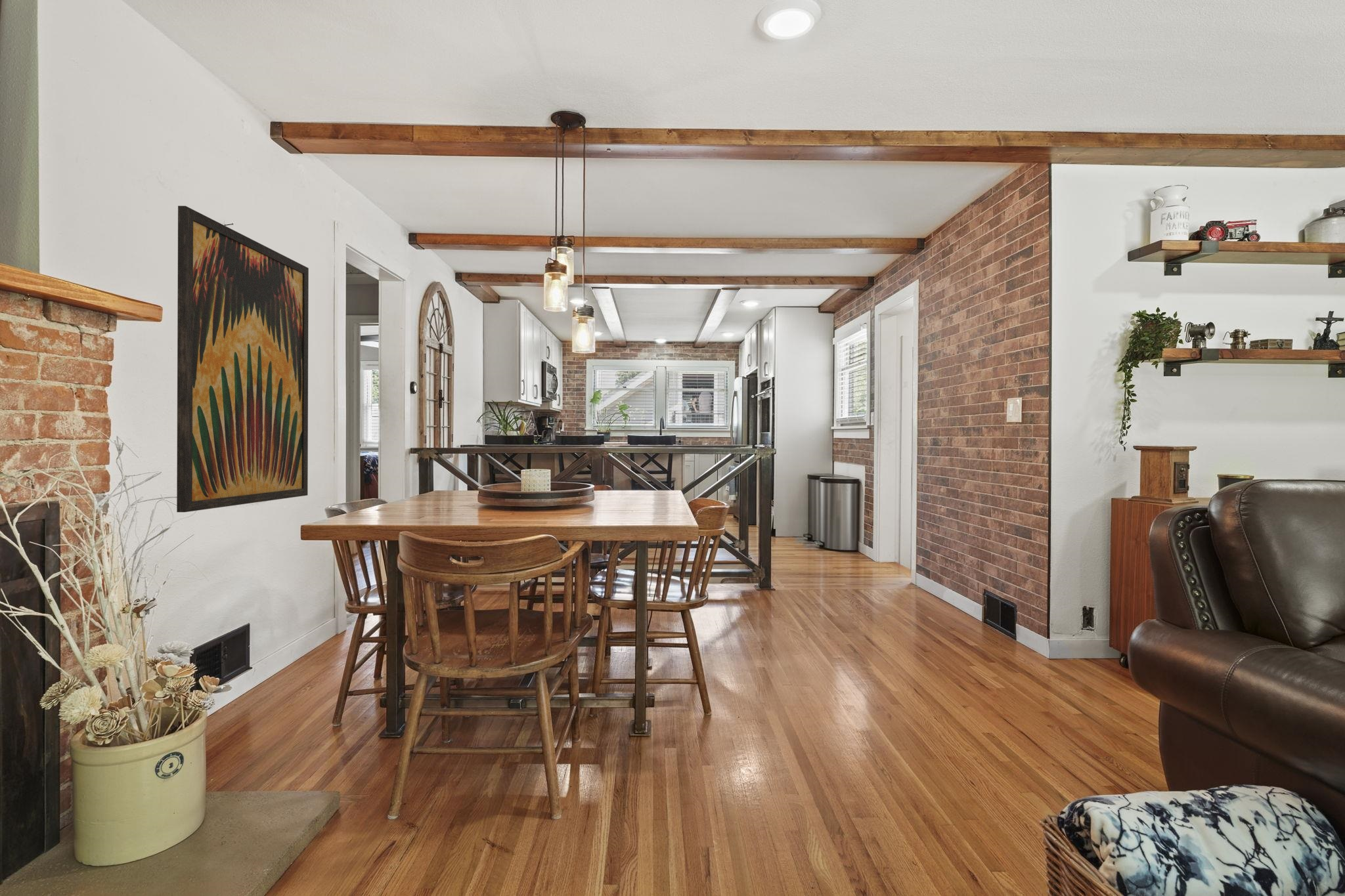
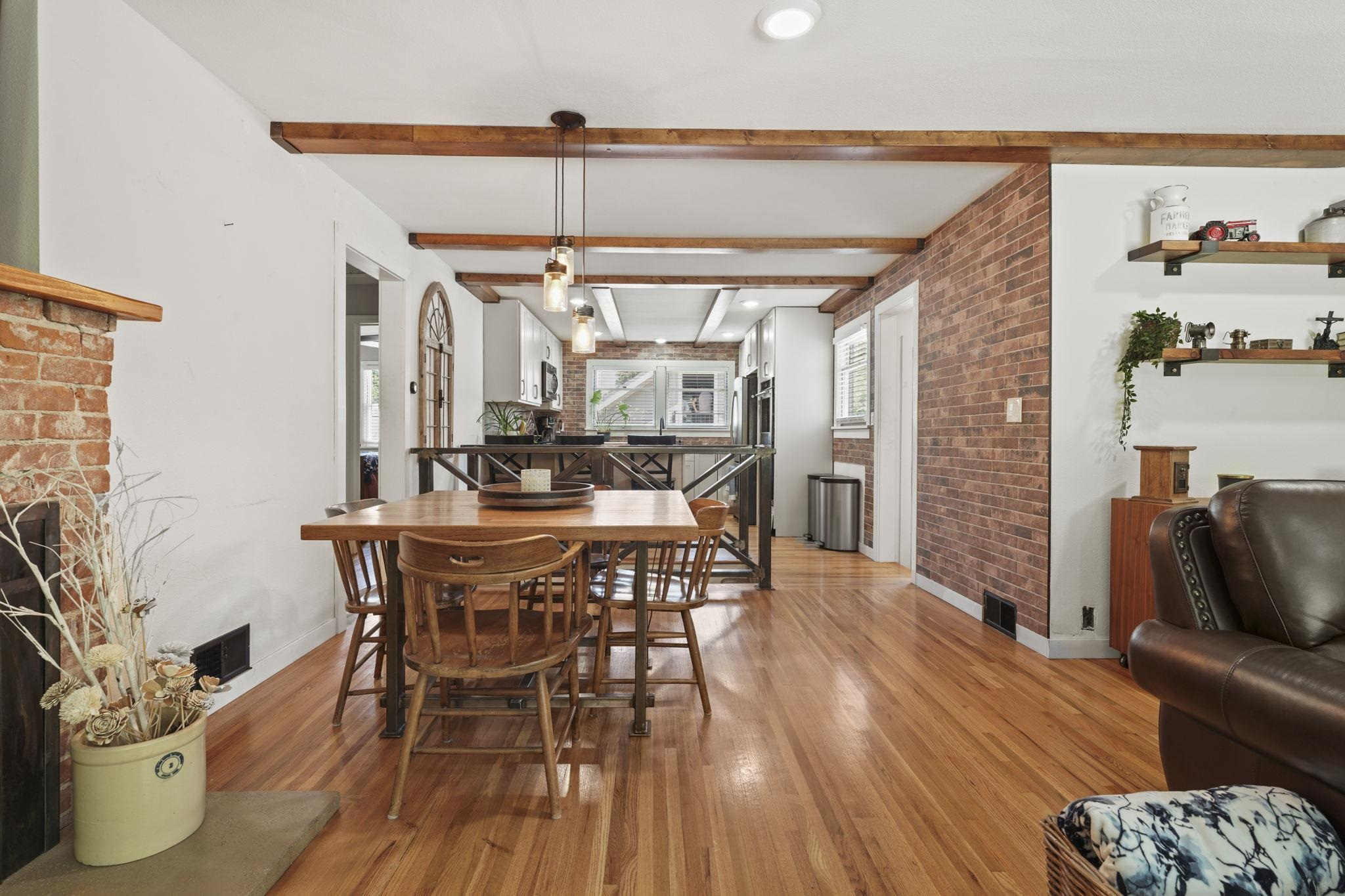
- wall art (252, 372)
